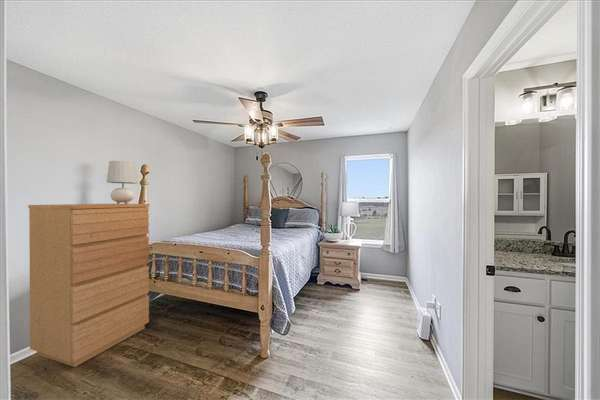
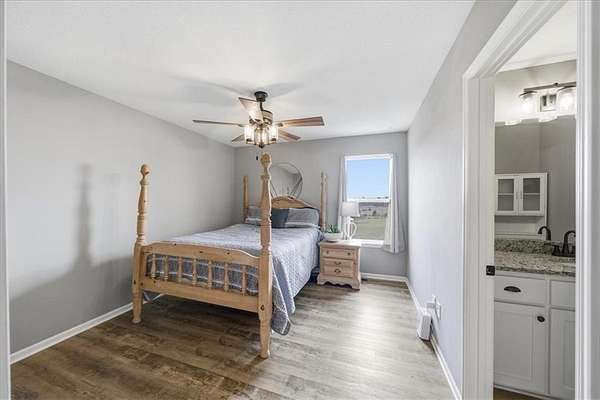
- table lamp (123, 182)
- dresser (94, 272)
